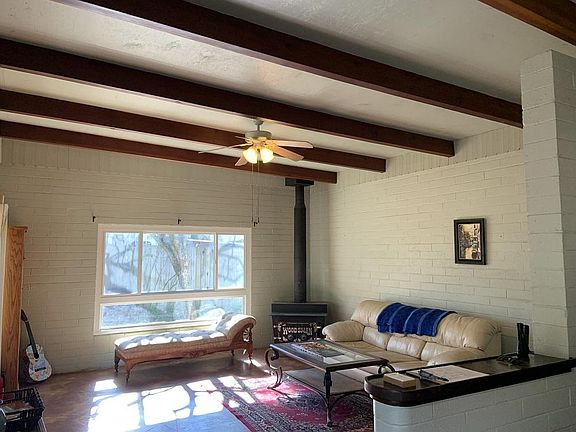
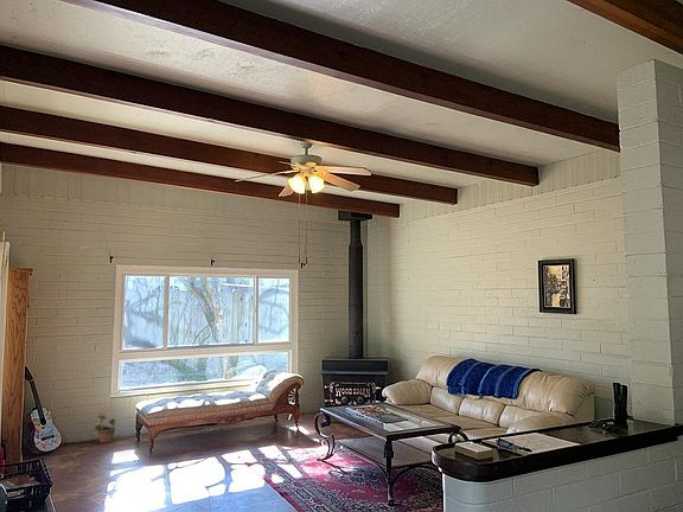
+ potted plant (106, 427)
